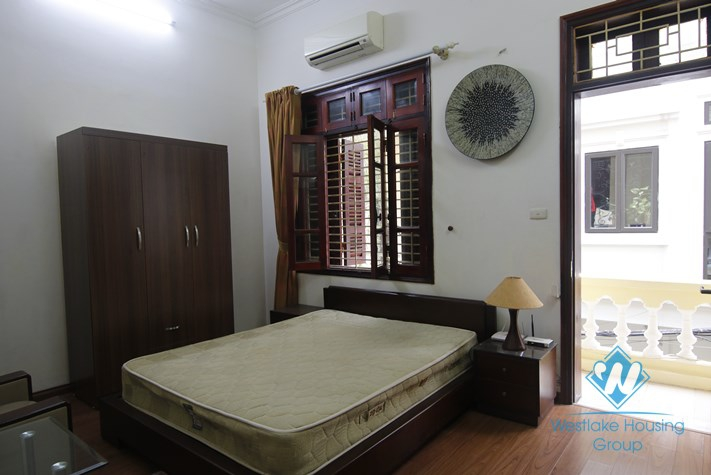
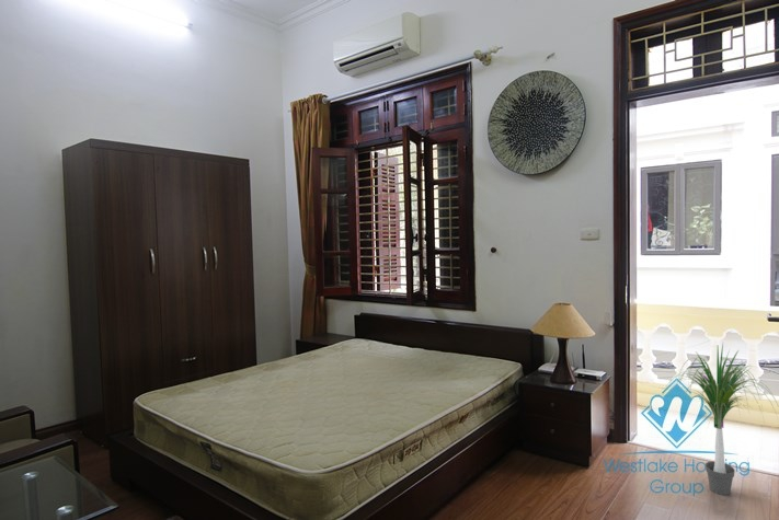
+ potted plant (718, 414)
